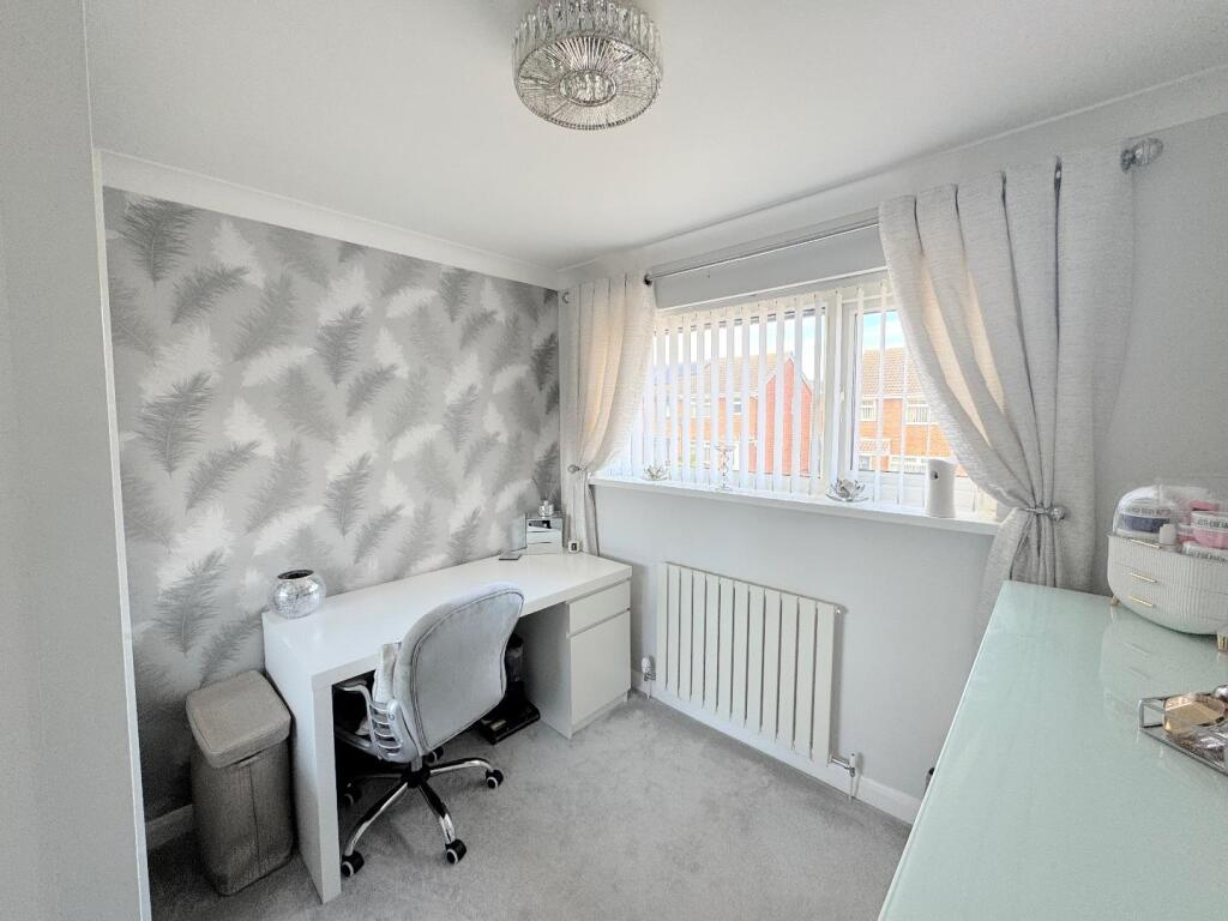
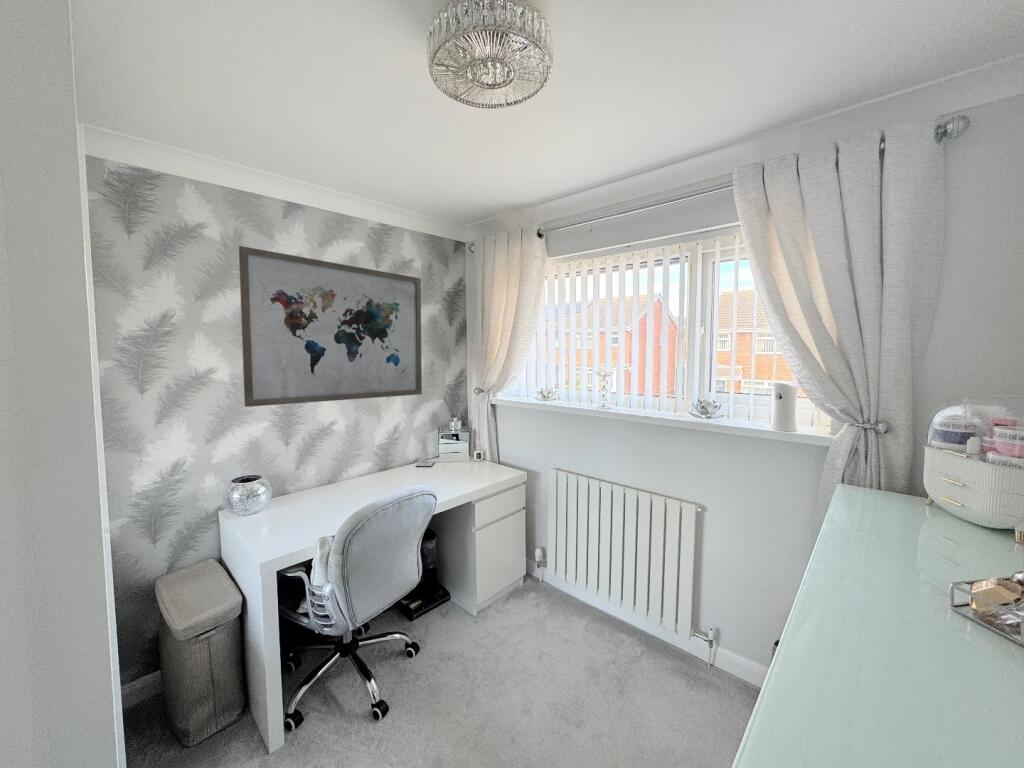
+ wall art (345, 332)
